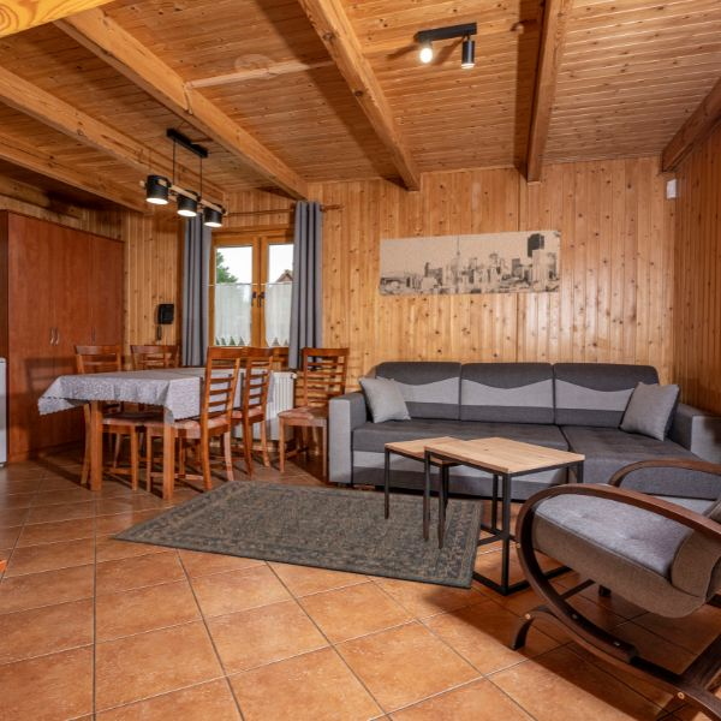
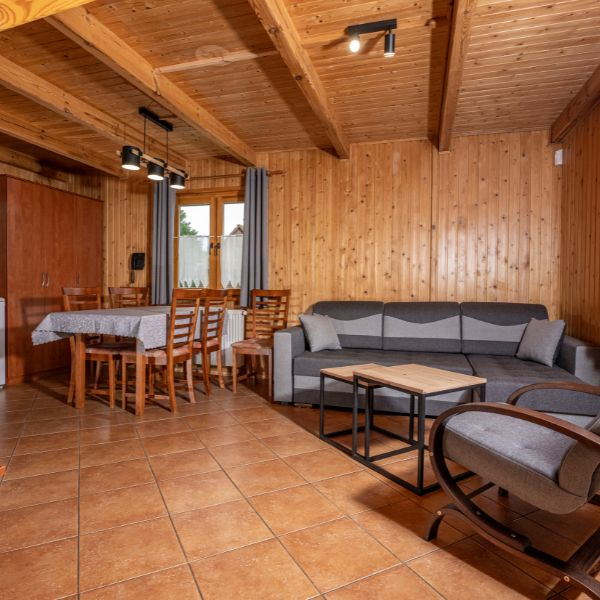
- rug (316, 518)
- wall art (465, 264)
